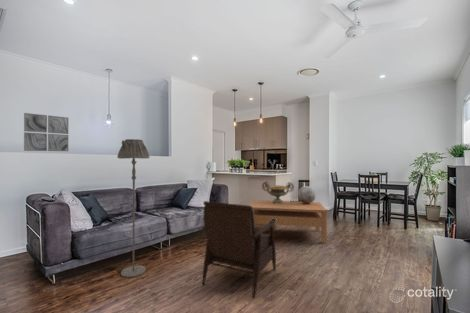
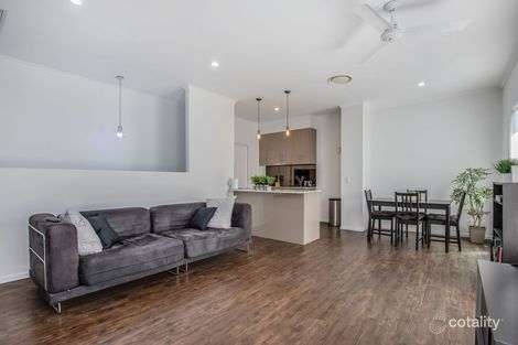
- wall art (46, 132)
- coffee table (285, 219)
- decorative urn (277, 192)
- decorative globe (306, 194)
- armchair (240, 237)
- floor lamp (133, 205)
